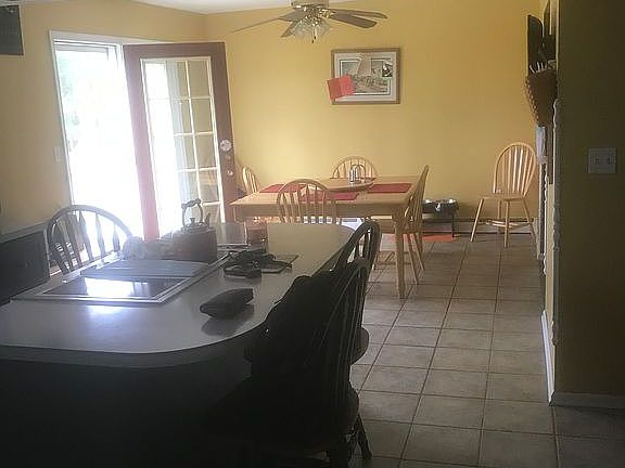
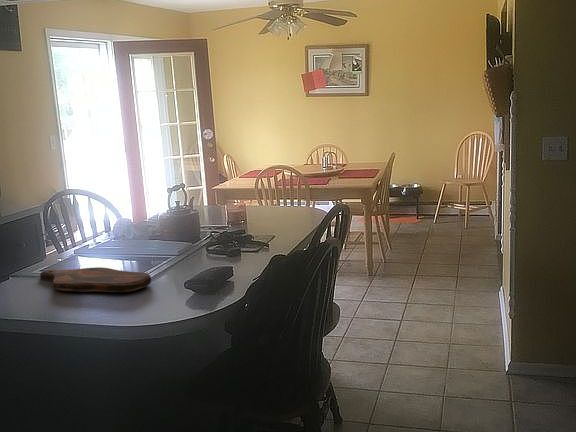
+ cutting board (87, 279)
